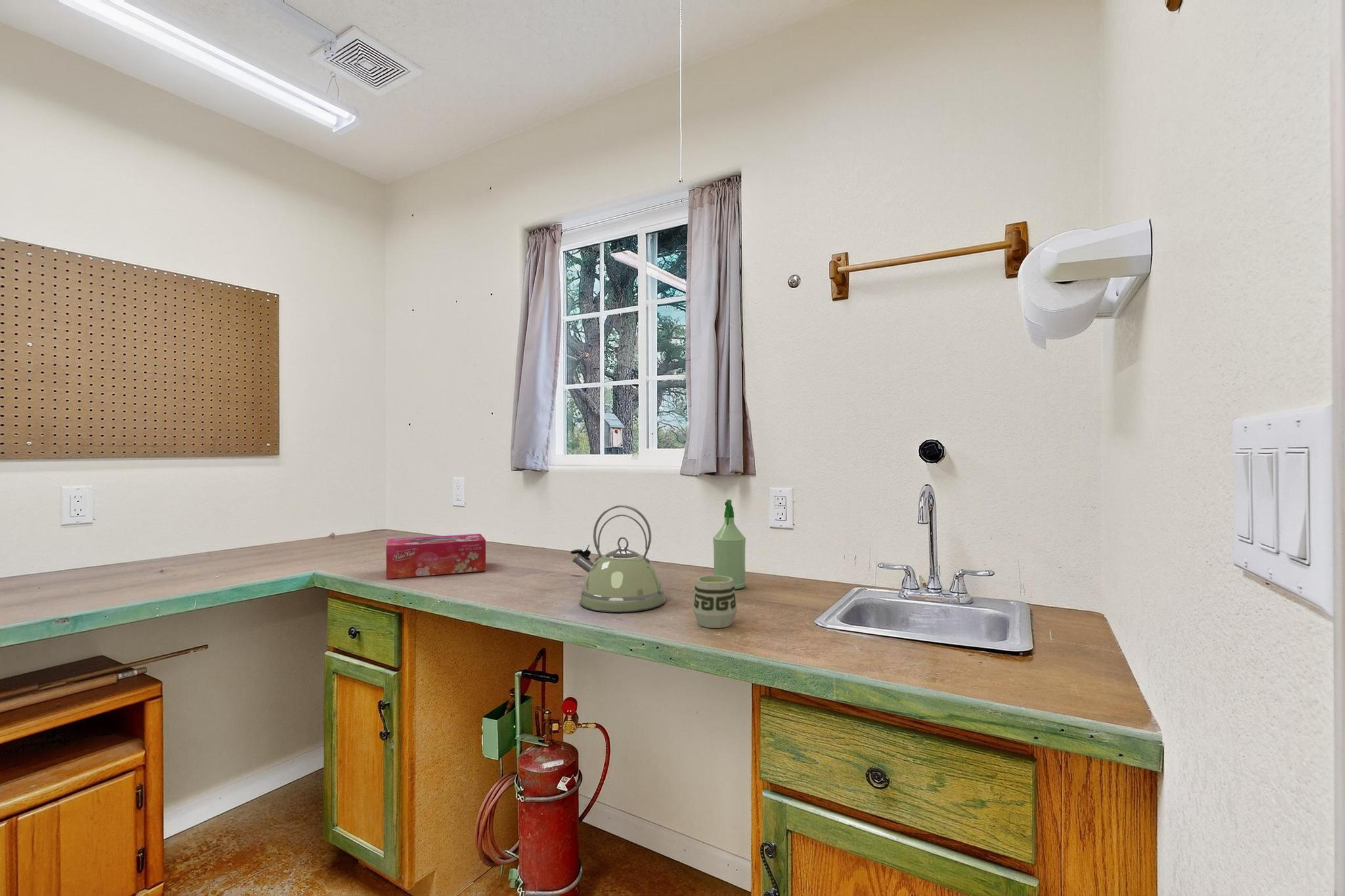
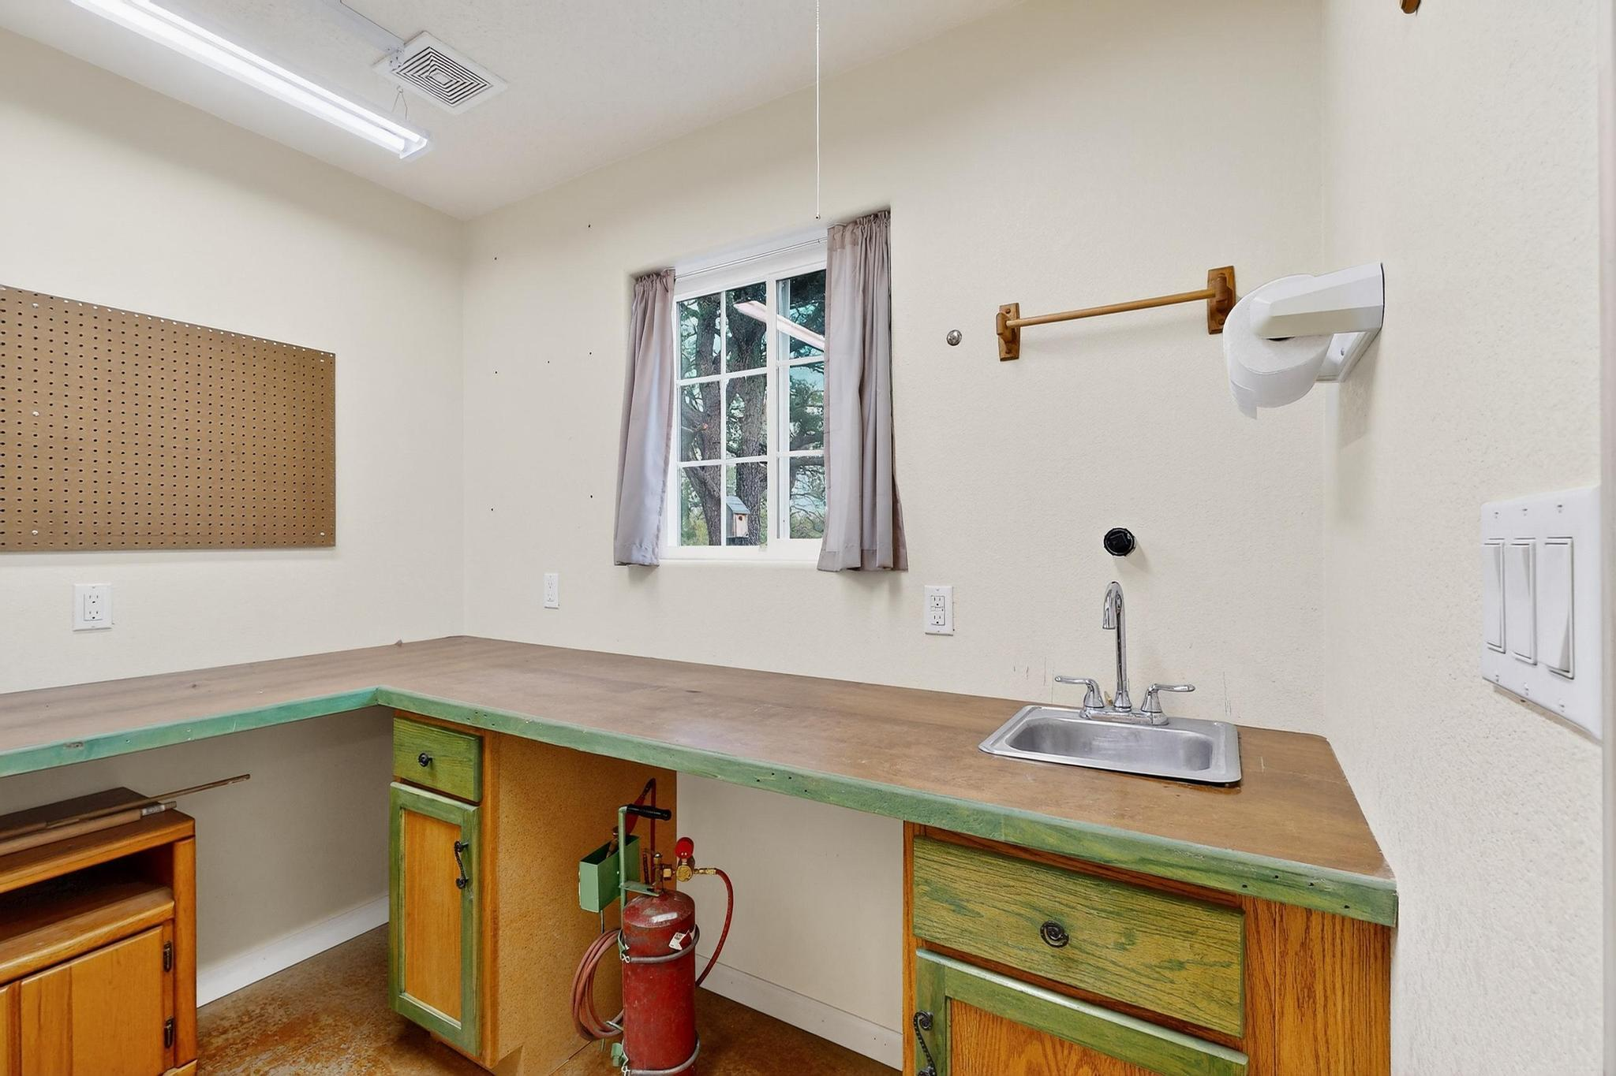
- cup (715, 601)
- tissue box (436, 555)
- kettle (617, 553)
- spray bottle (729, 542)
